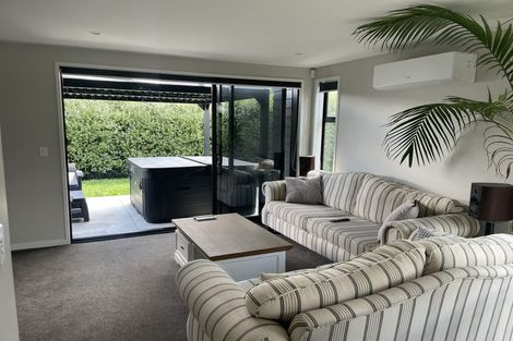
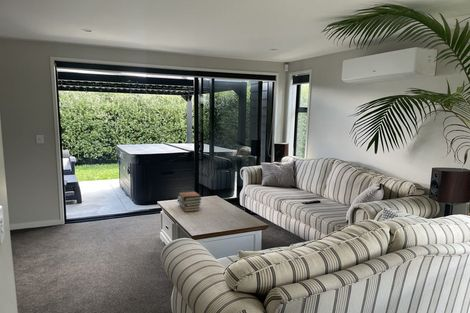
+ book stack (189, 201)
